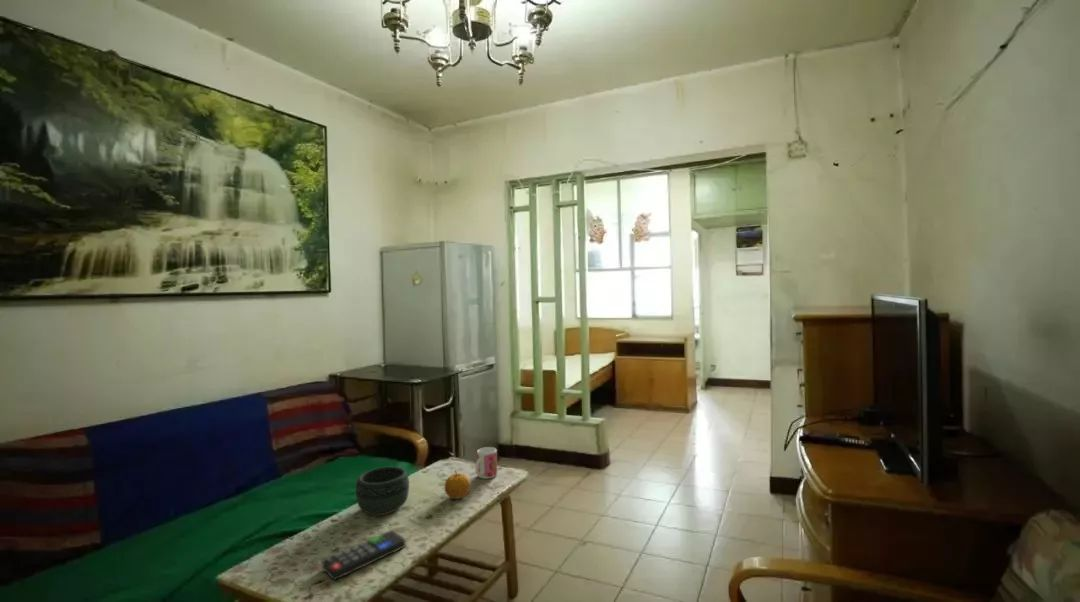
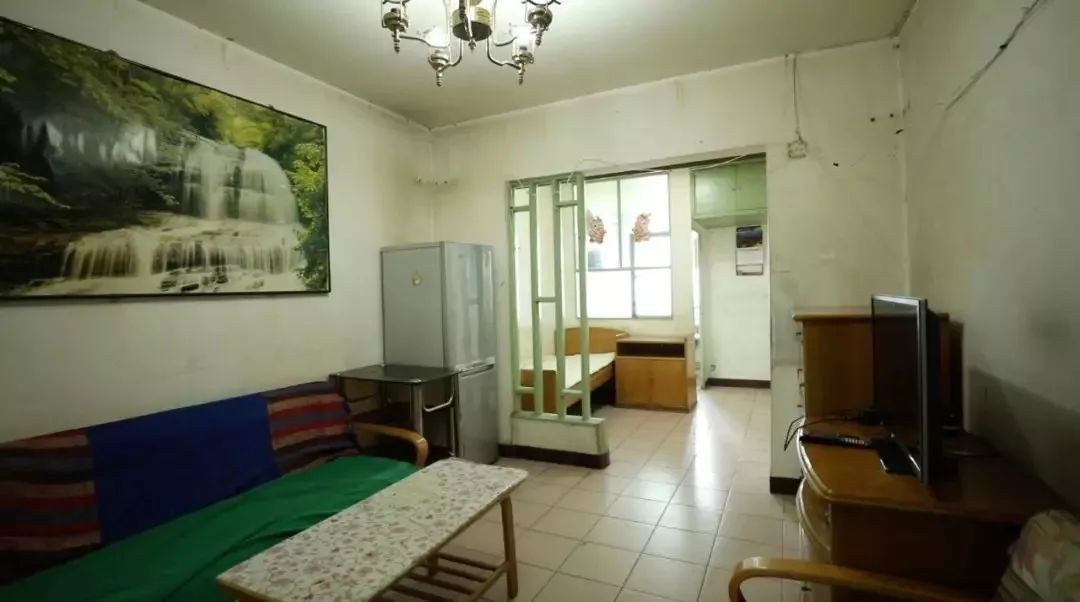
- bowl (382, 491)
- fruit (457, 483)
- mug (484, 464)
- remote control (365, 552)
